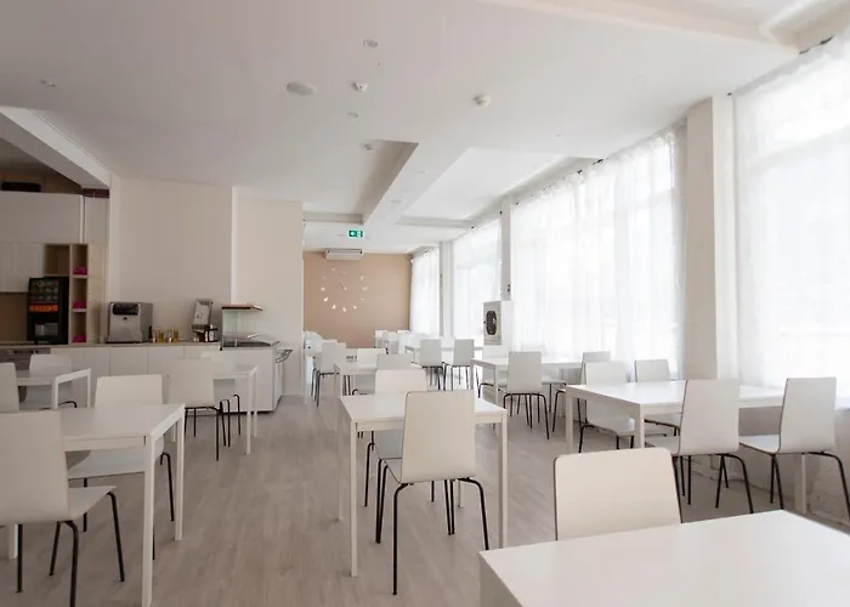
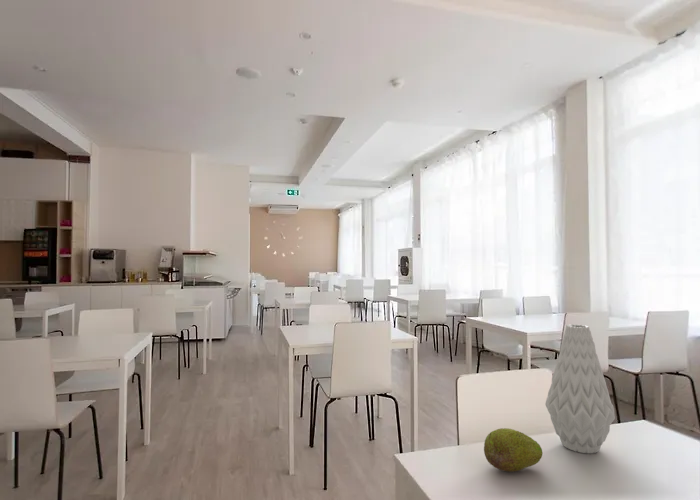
+ vase (578, 385)
+ fruit (512, 448)
